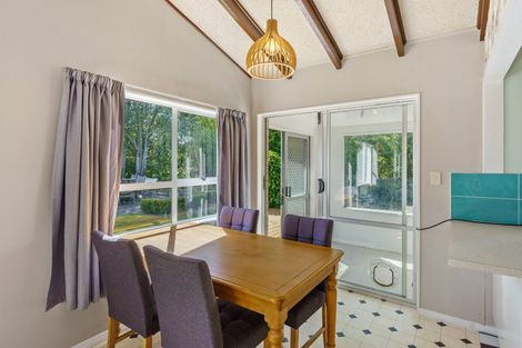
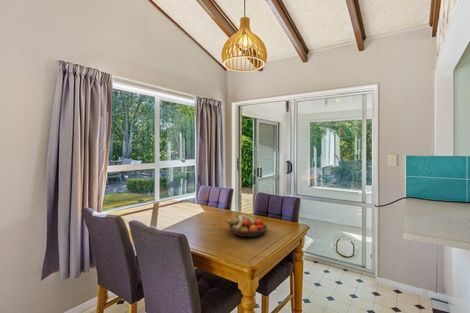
+ fruit bowl (247, 224)
